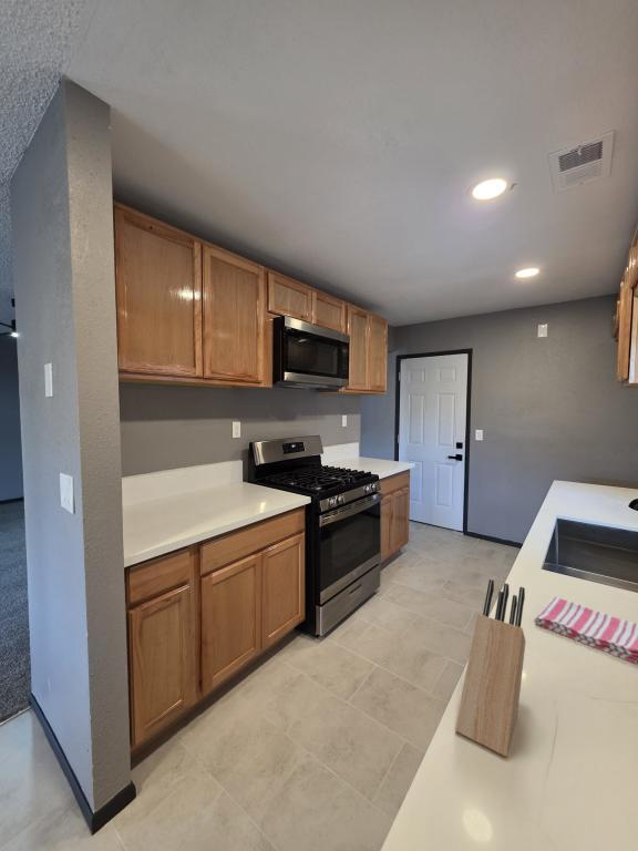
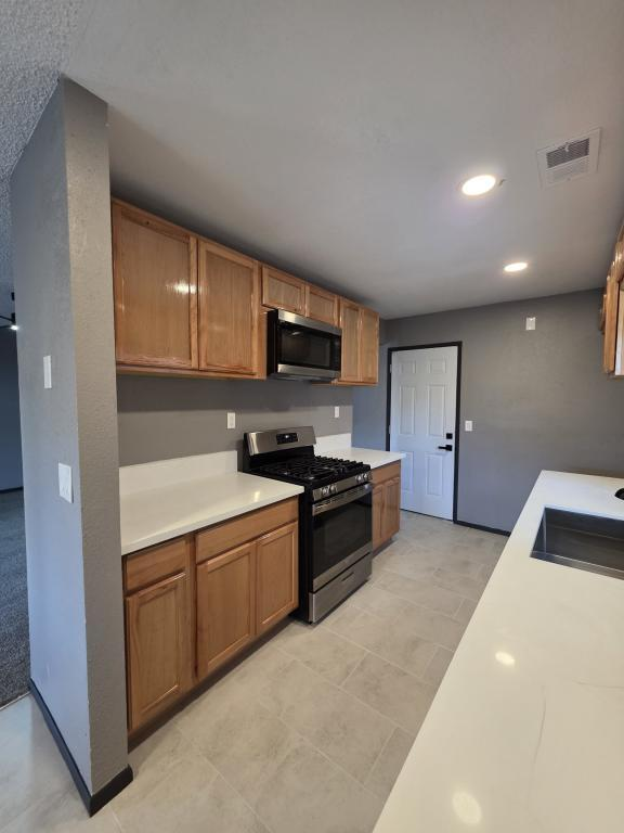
- dish towel (590, 623)
- knife block (495, 652)
